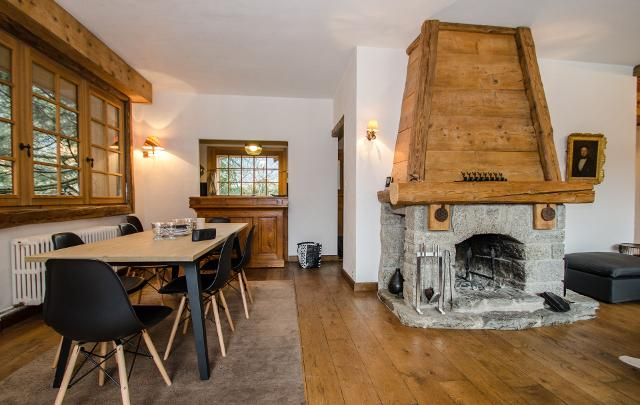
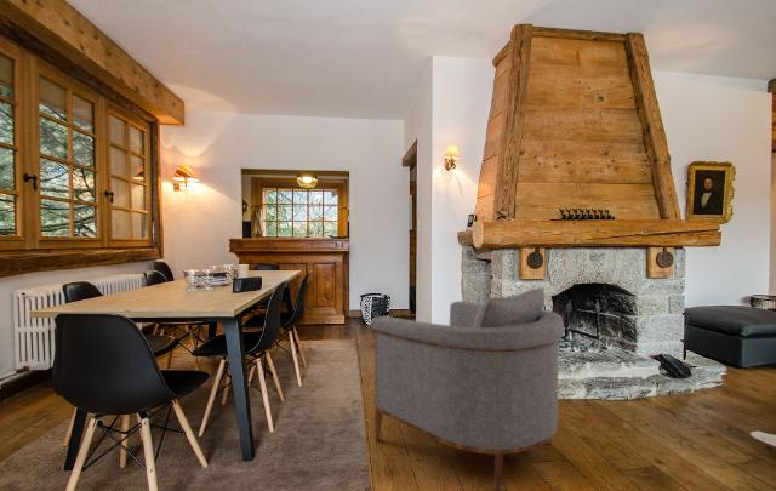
+ armchair (477, 365)
